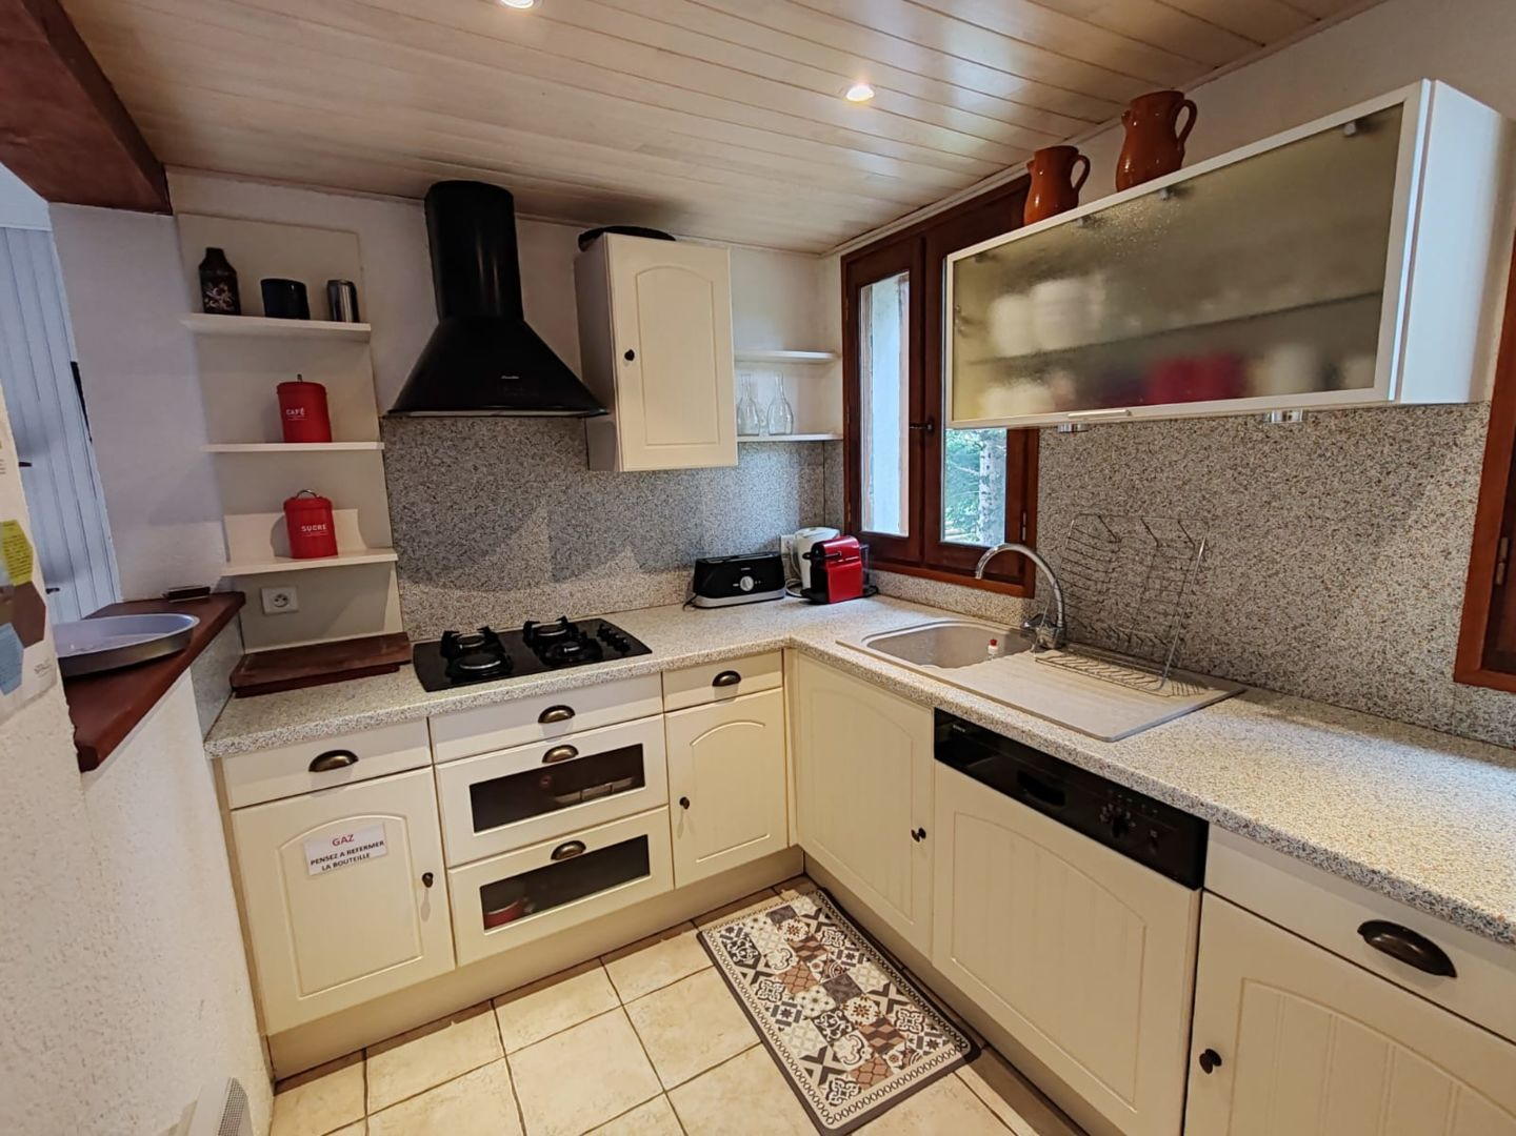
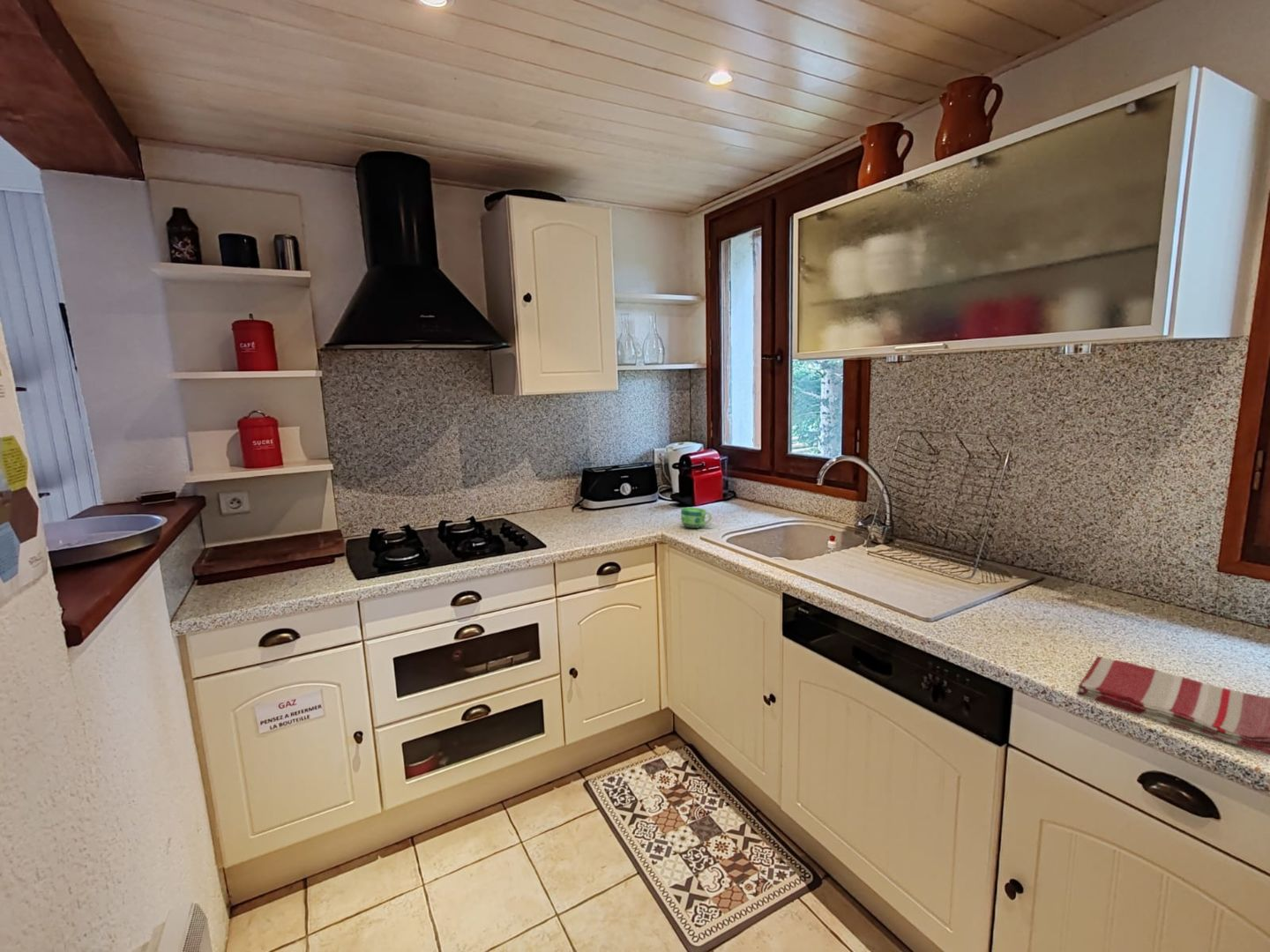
+ cup (697, 517)
+ dish towel (1176, 696)
